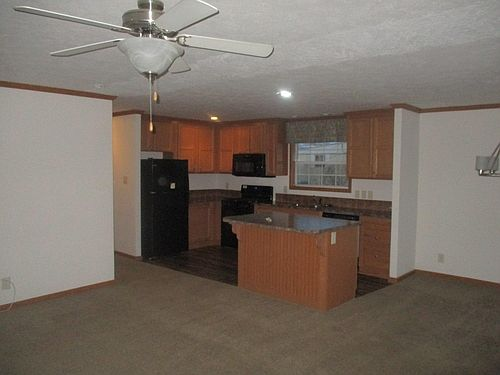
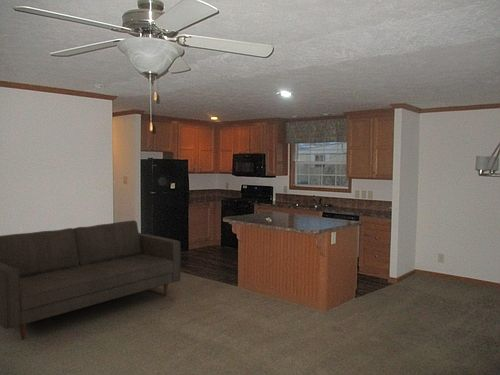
+ sofa (85, 267)
